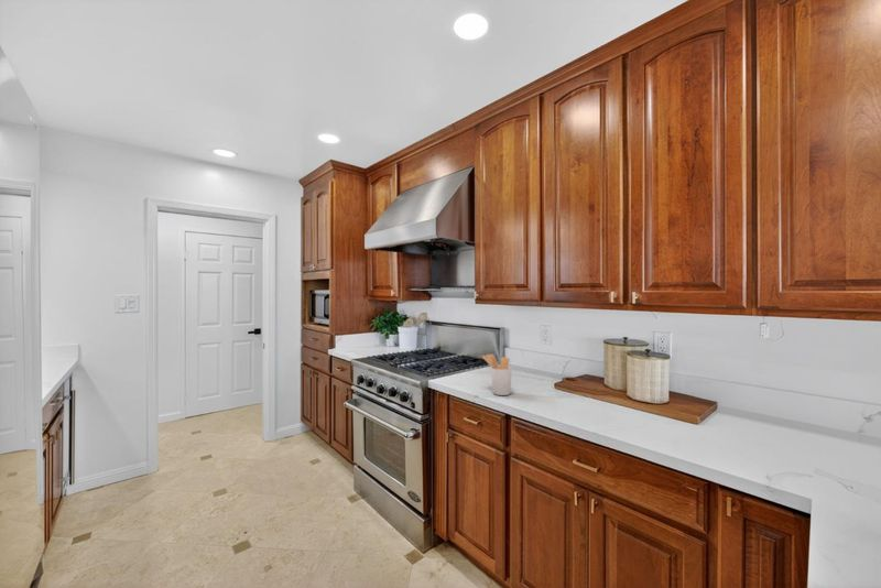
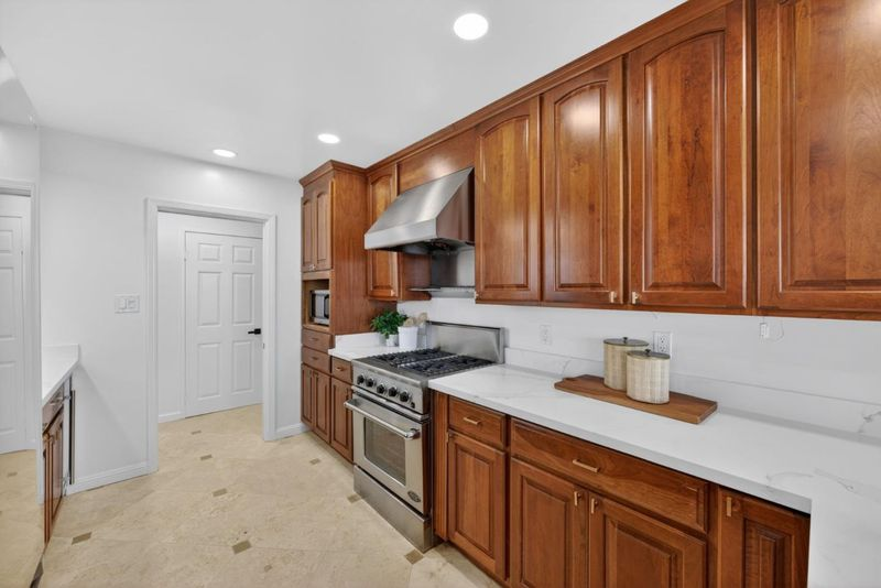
- utensil holder (497, 372)
